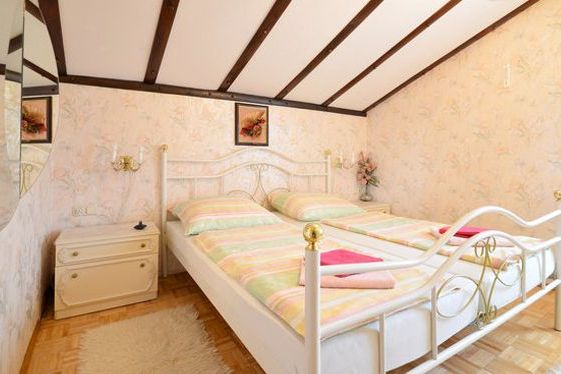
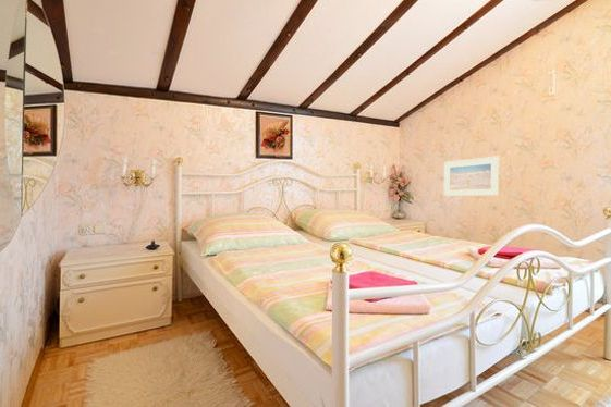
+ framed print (469, 177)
